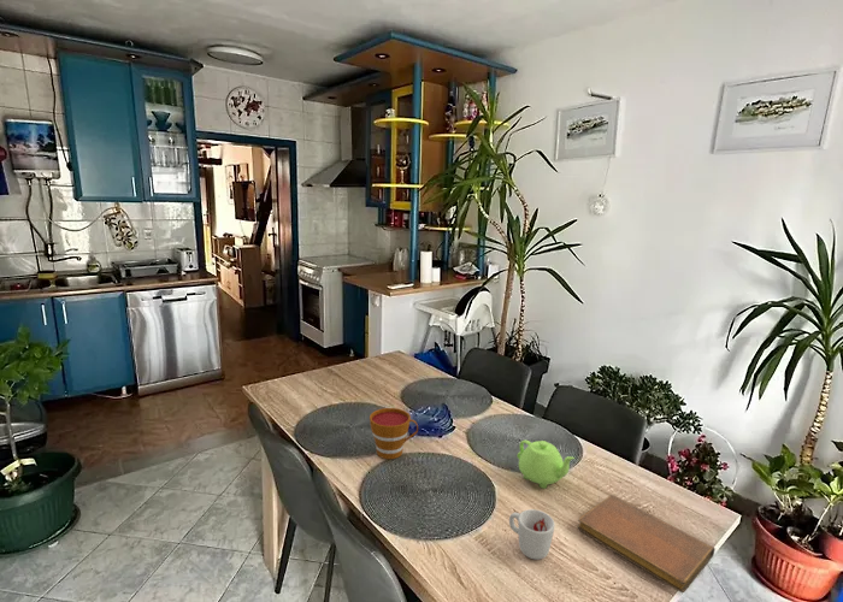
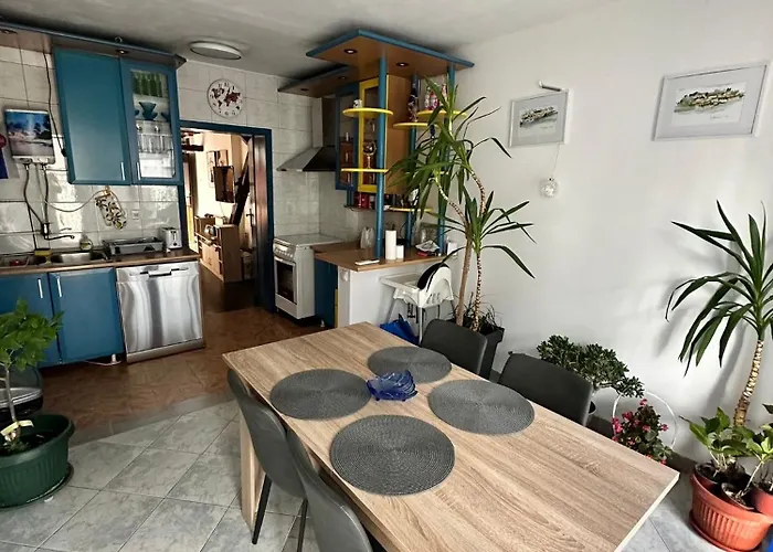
- notebook (643, 537)
- cup (393, 433)
- teapot (544, 461)
- cup (529, 532)
